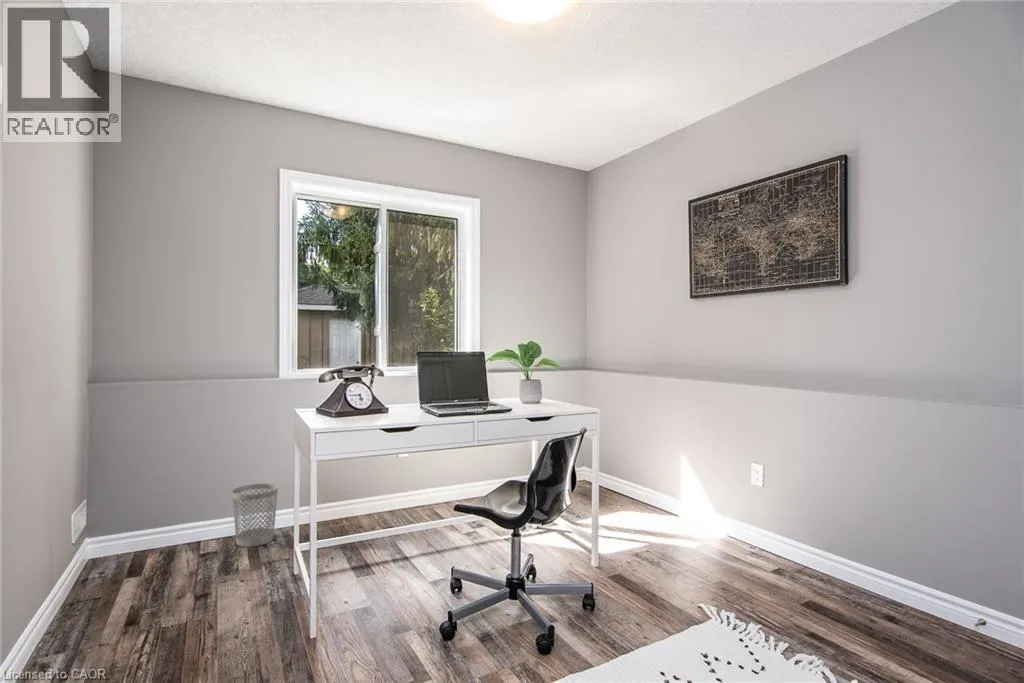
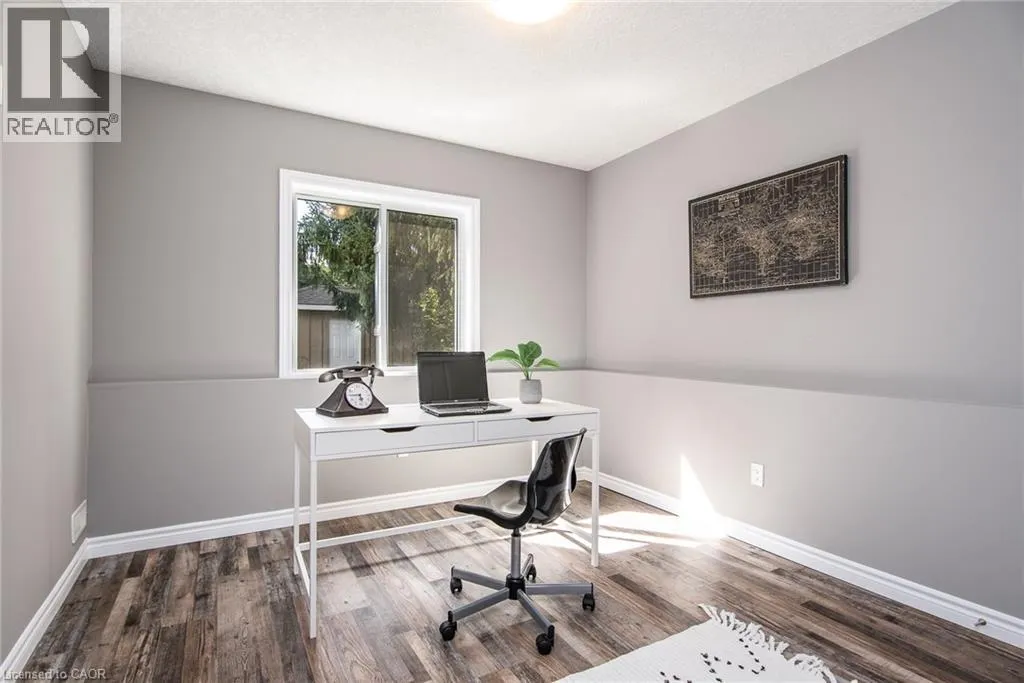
- wastebasket (254, 514)
